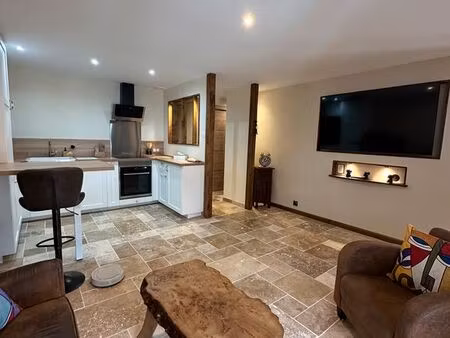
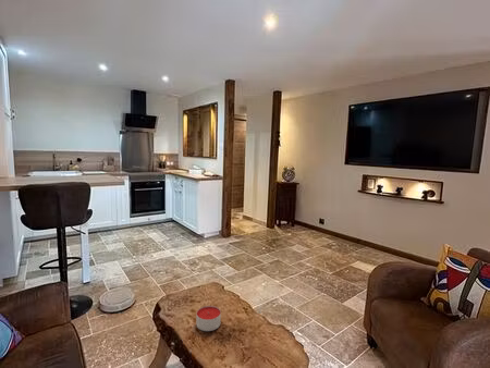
+ candle (208, 317)
